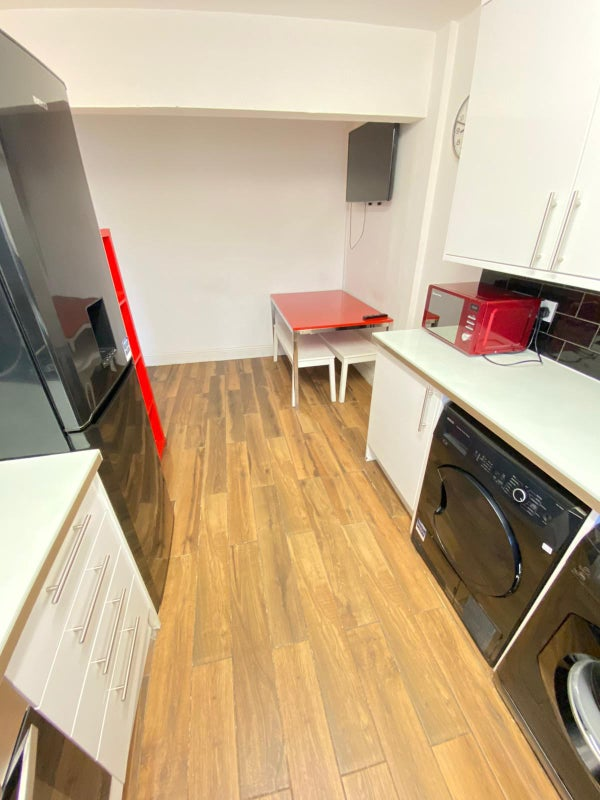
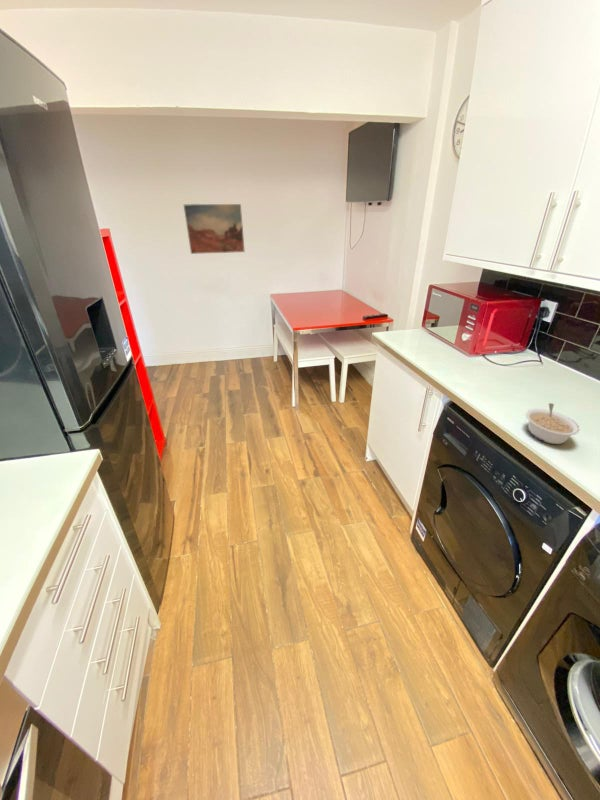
+ wall art (215, 229)
+ legume (548, 425)
